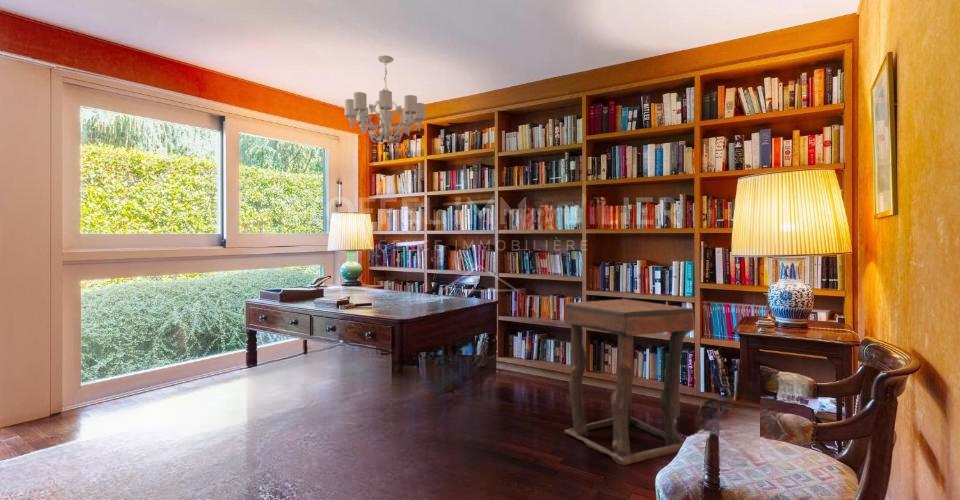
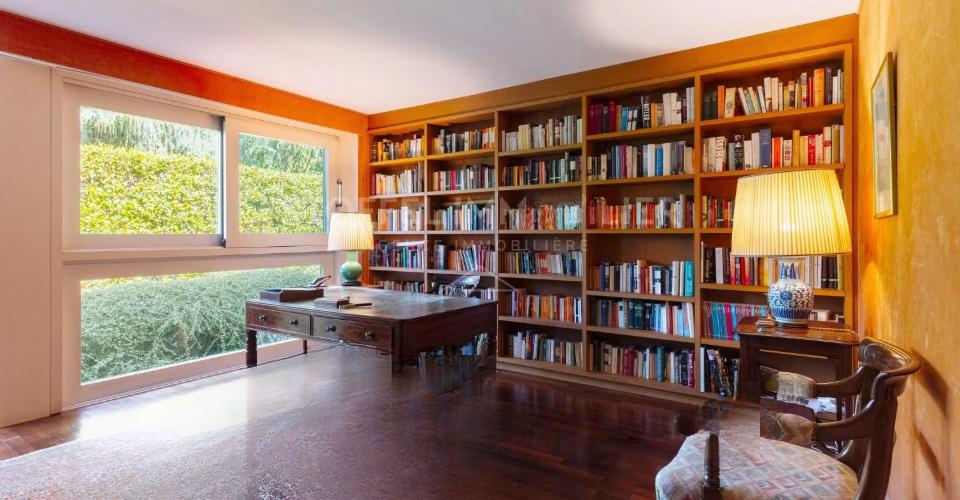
- side table (625, 372)
- chandelier (385, 100)
